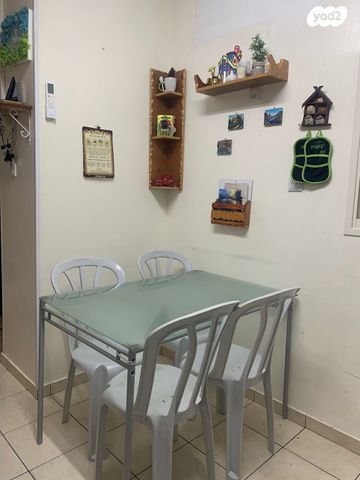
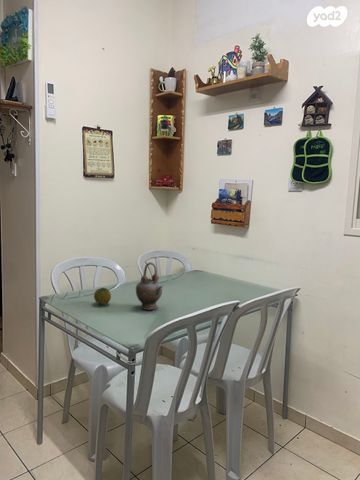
+ fruit (102, 296)
+ teapot (151, 286)
